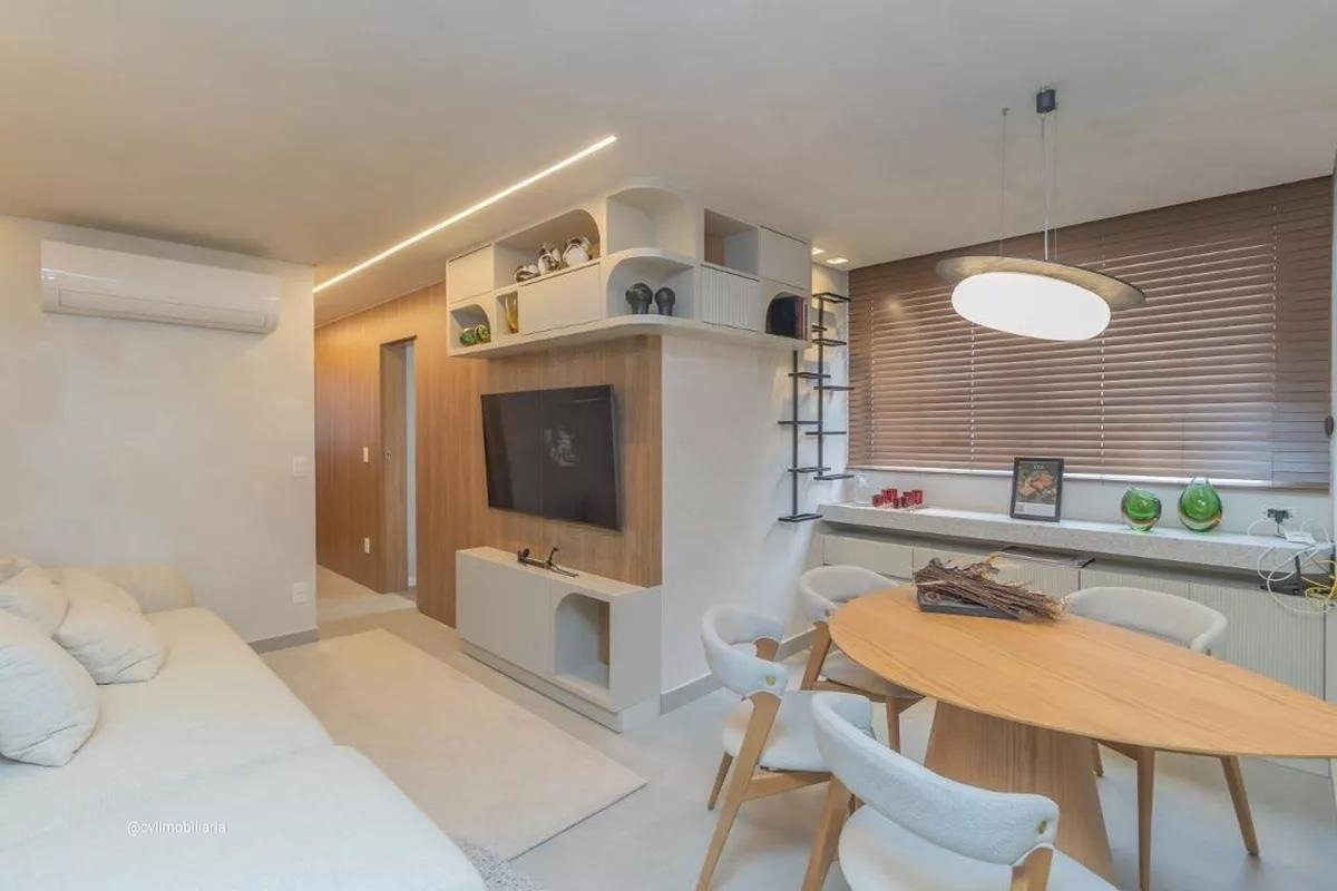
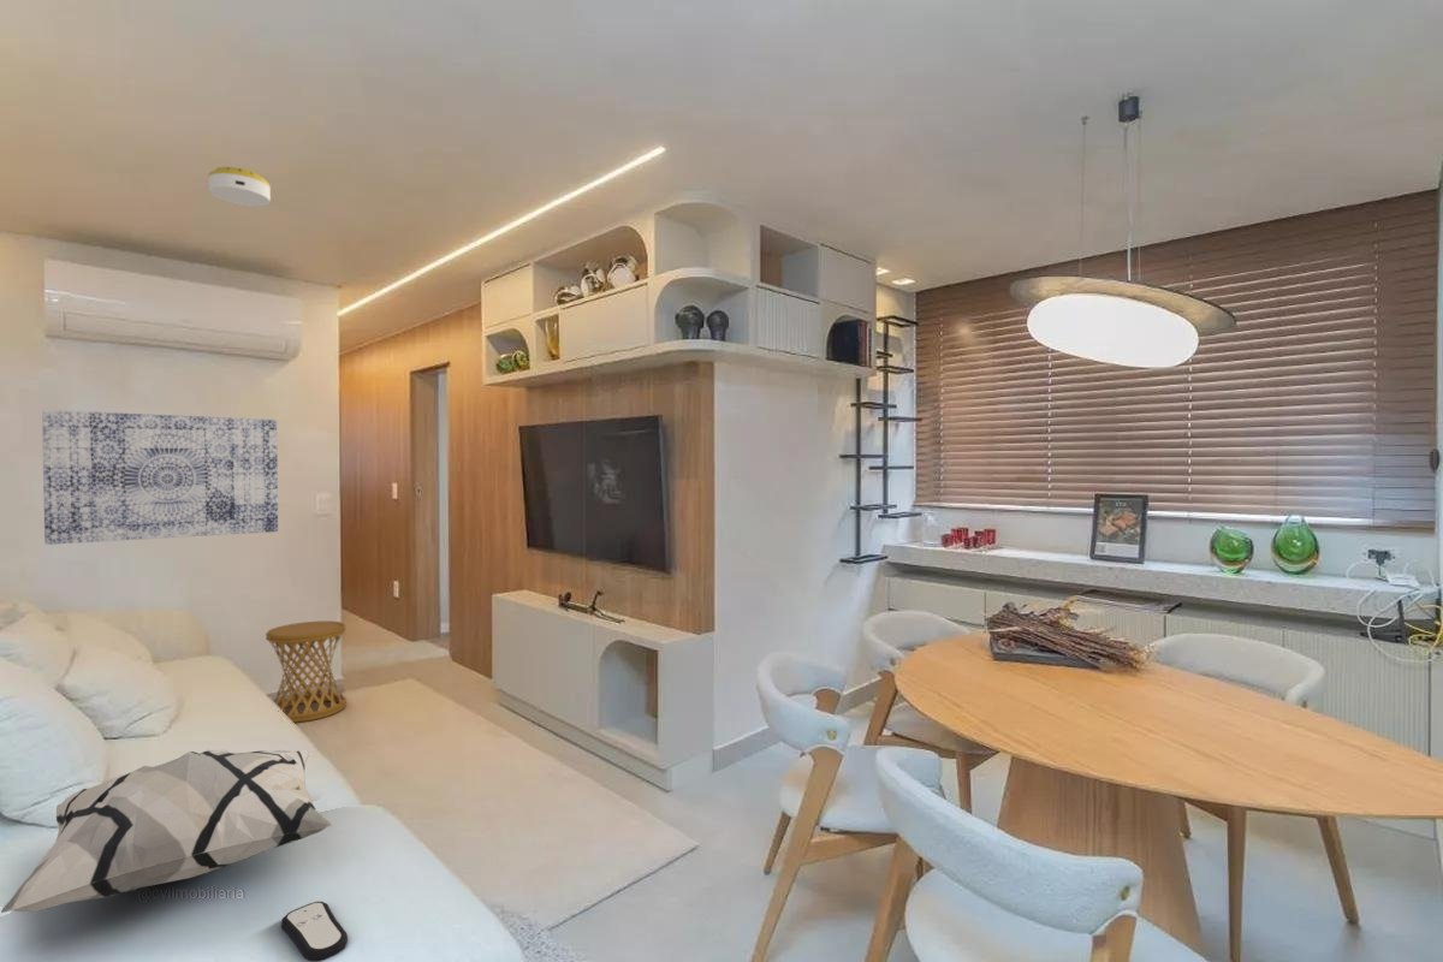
+ wall art (171, 476)
+ smoke detector (239, 185)
+ decorative pillow (189, 814)
+ remote control (315, 930)
+ side table (305, 671)
